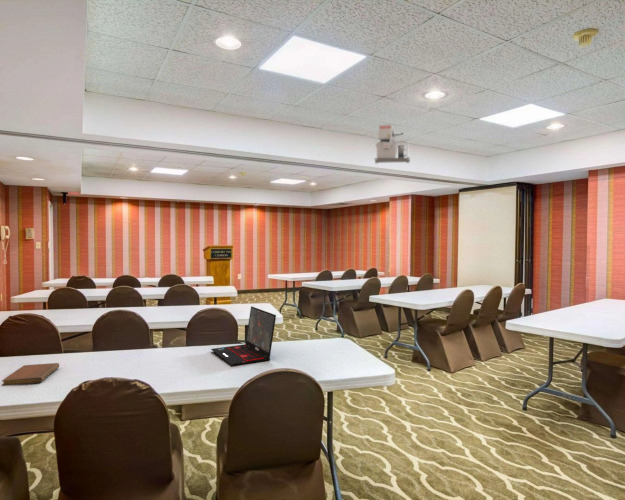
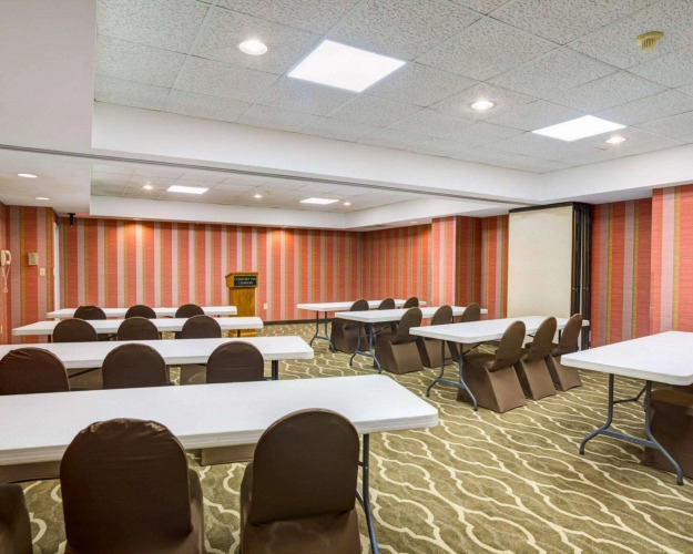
- projector (392, 144)
- laptop (246, 336)
- notebook (32, 373)
